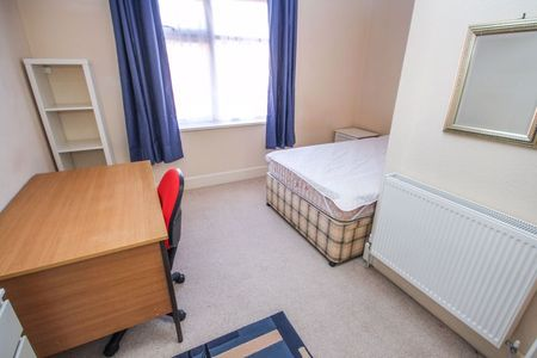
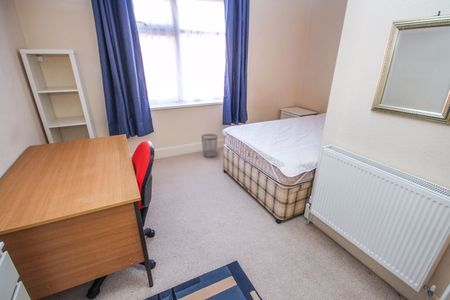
+ wastebasket (209, 145)
